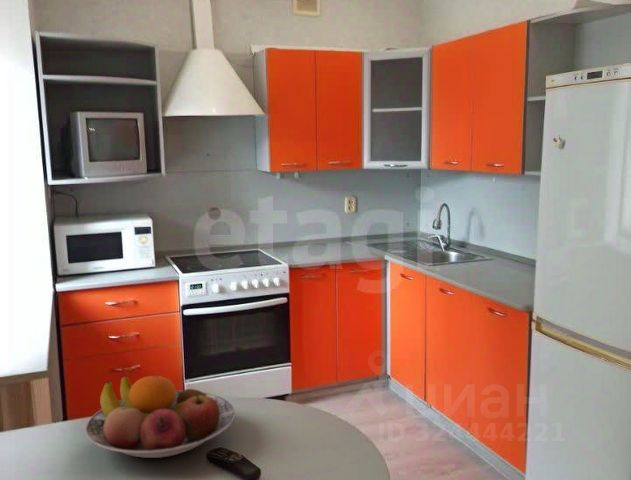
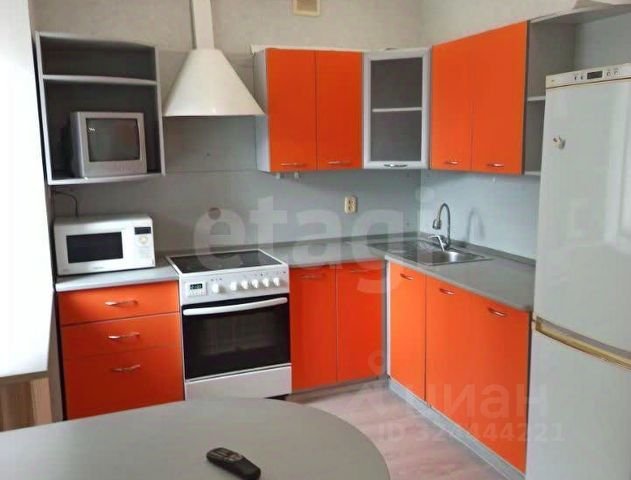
- fruit bowl (162, 412)
